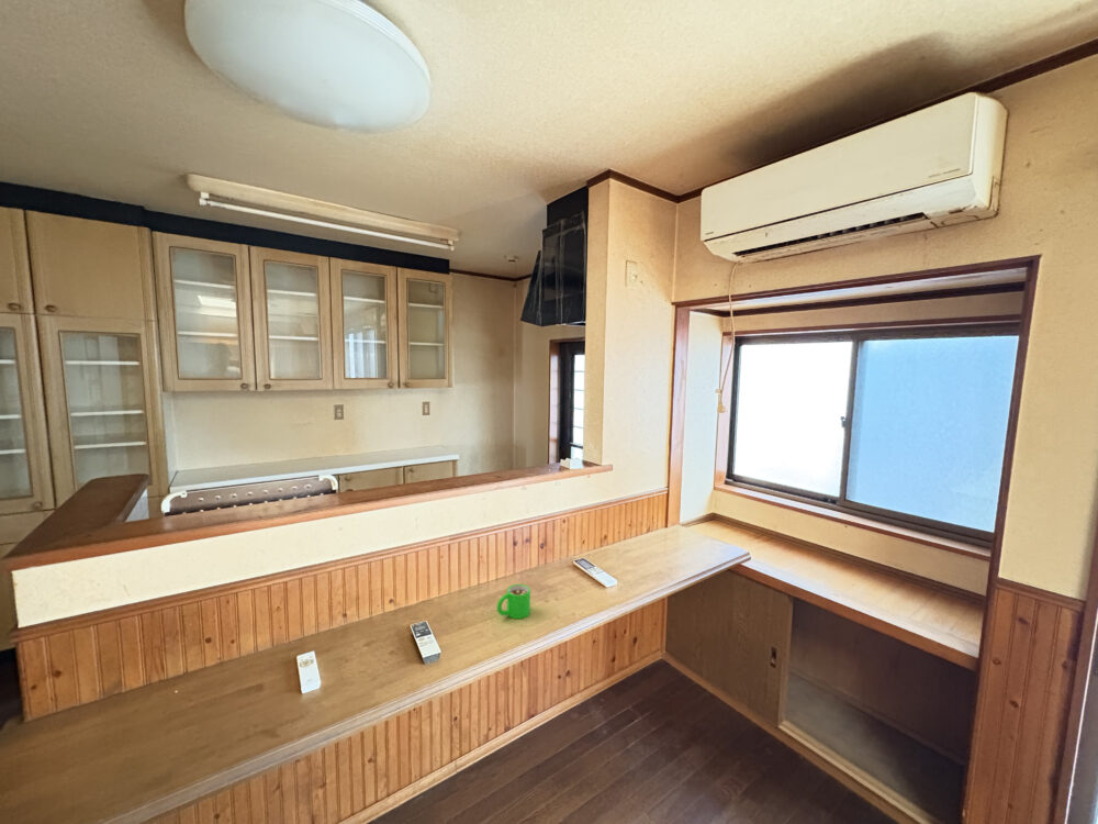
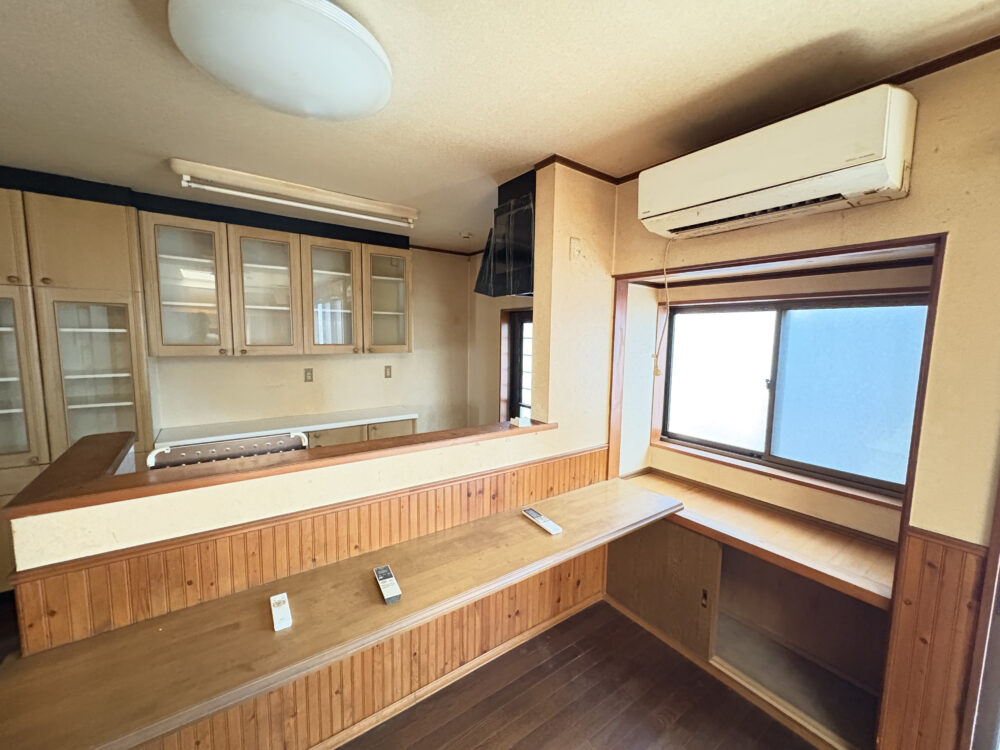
- mug (513, 602)
